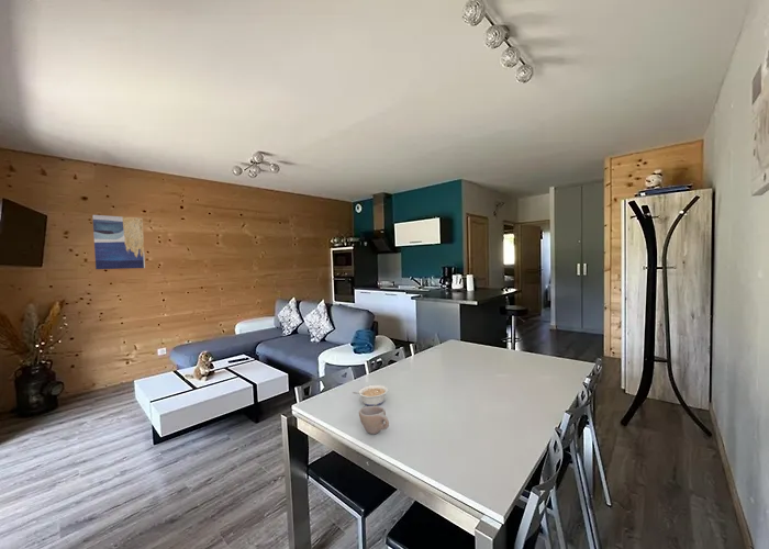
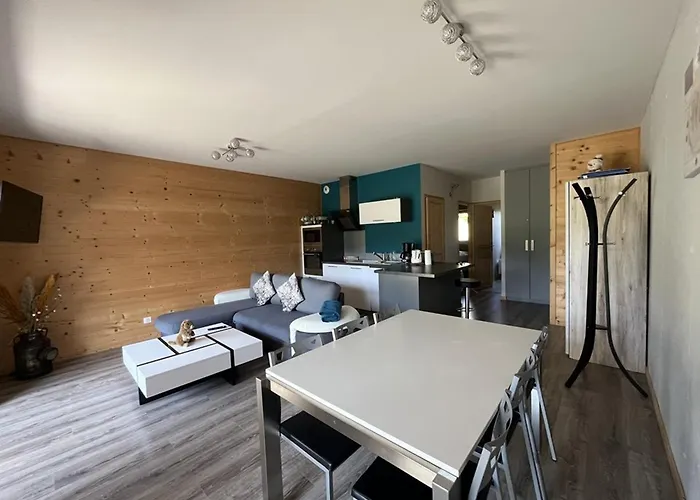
- wall art (120, 243)
- cup (376, 421)
- legume (372, 395)
